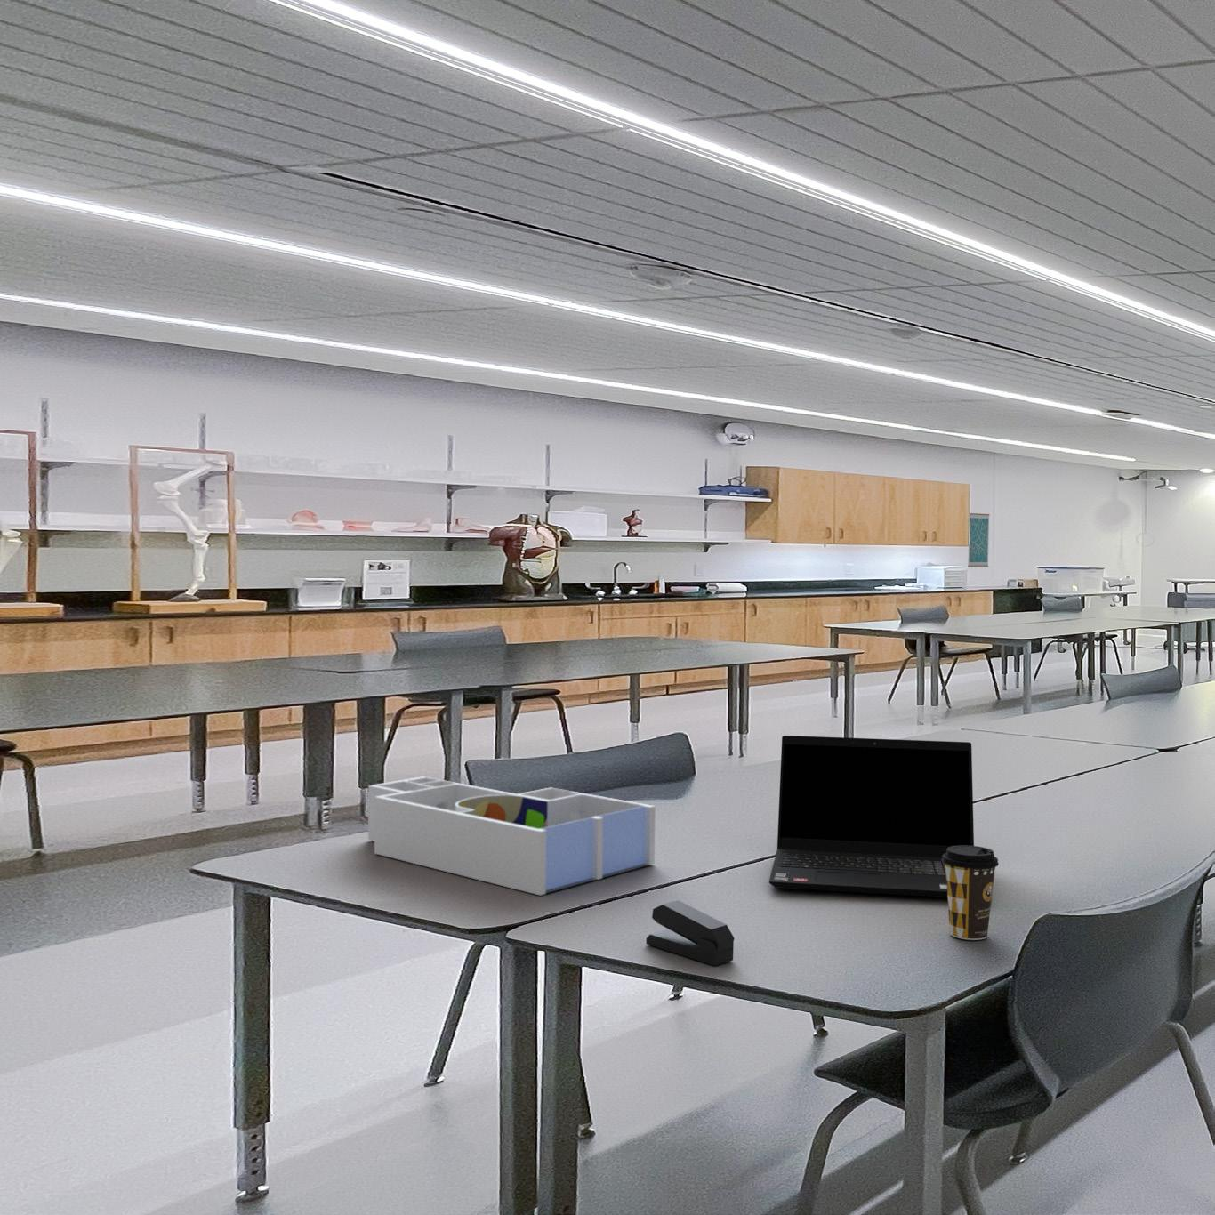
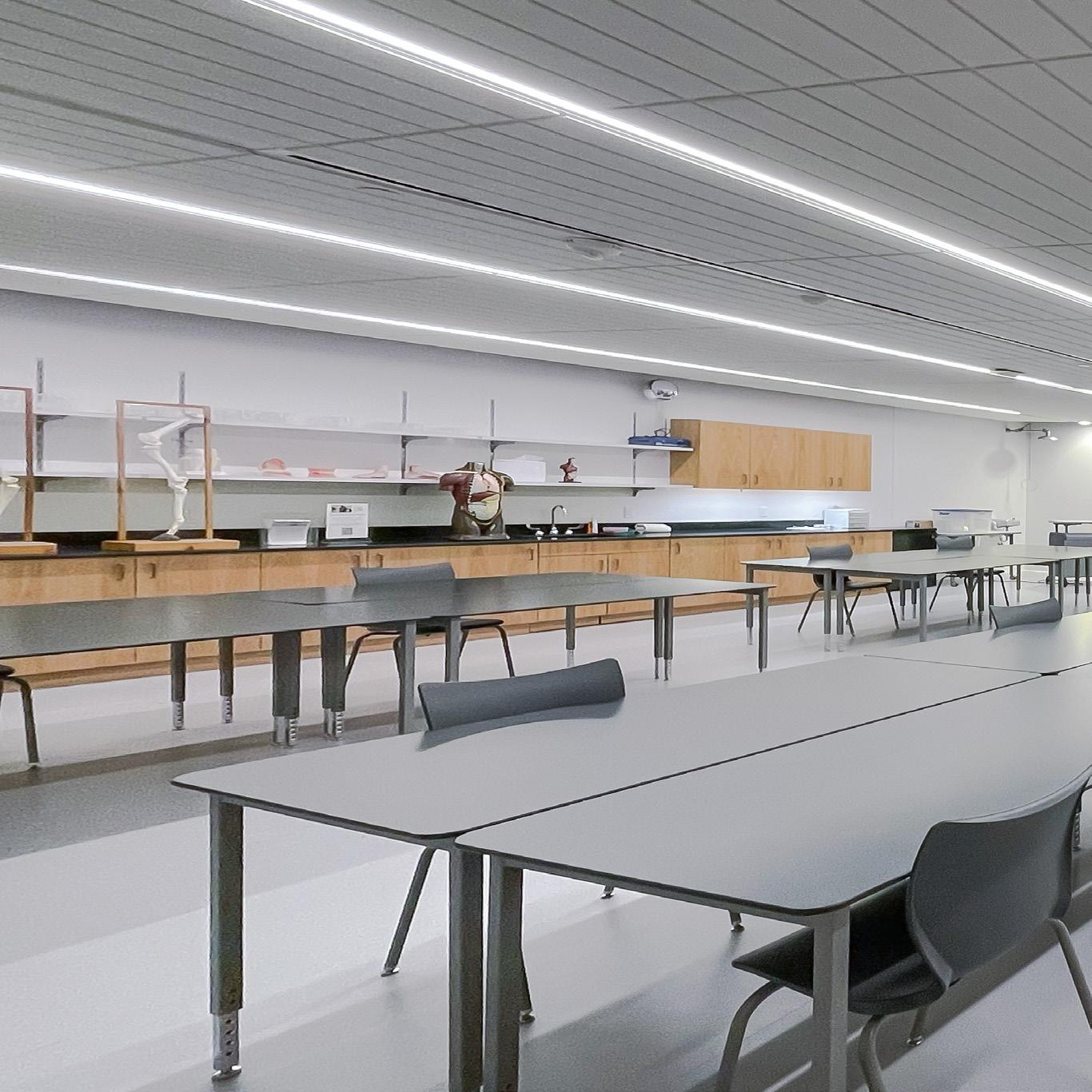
- laptop computer (876, 812)
- coffee cup (969, 892)
- stapler (690, 929)
- desk organizer (494, 826)
- wall art (978, 540)
